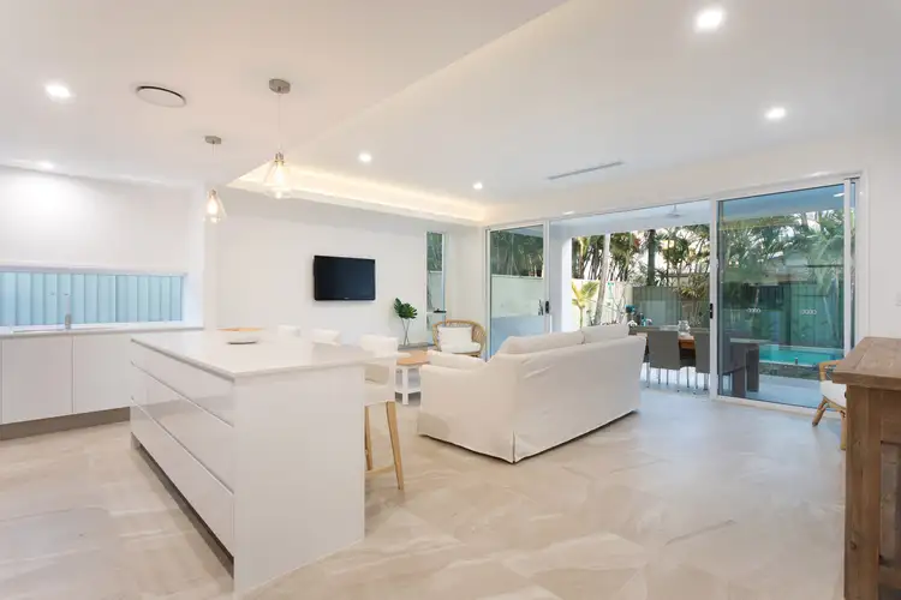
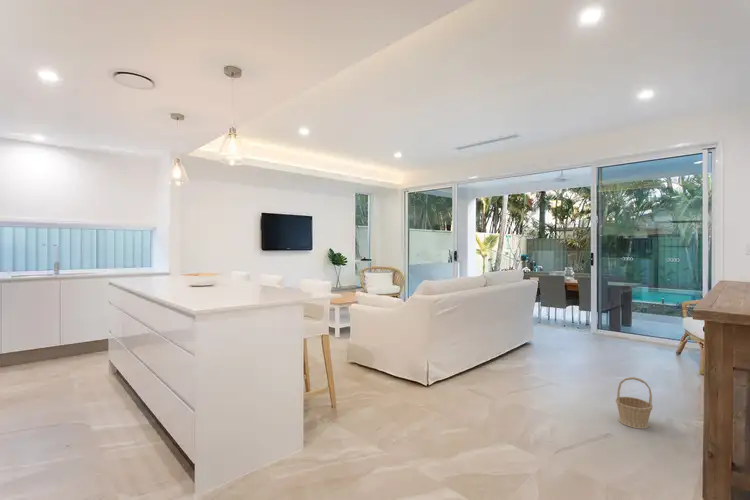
+ basket (633, 400)
